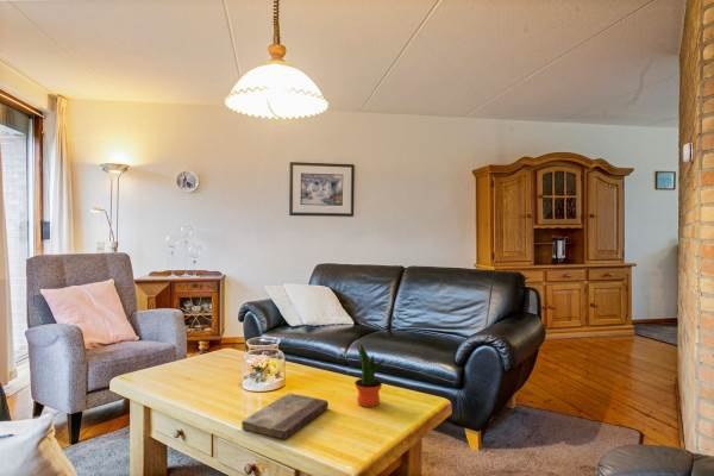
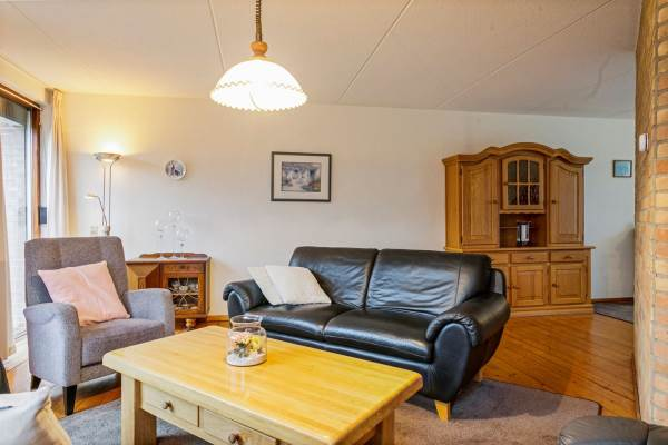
- book (287, 413)
- potted plant (368, 371)
